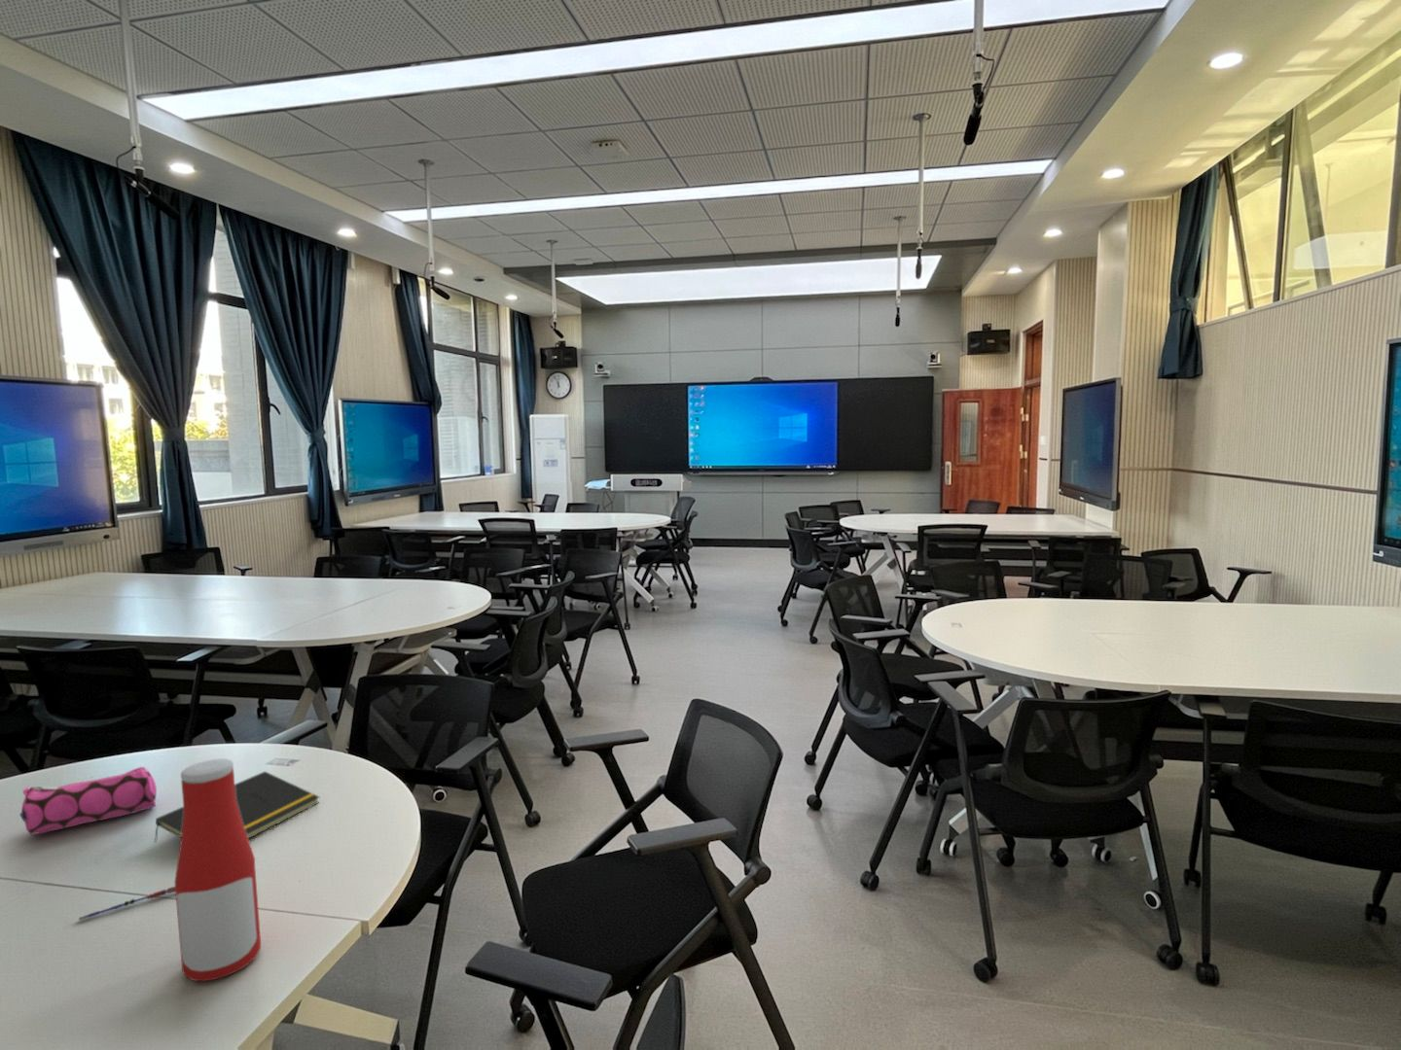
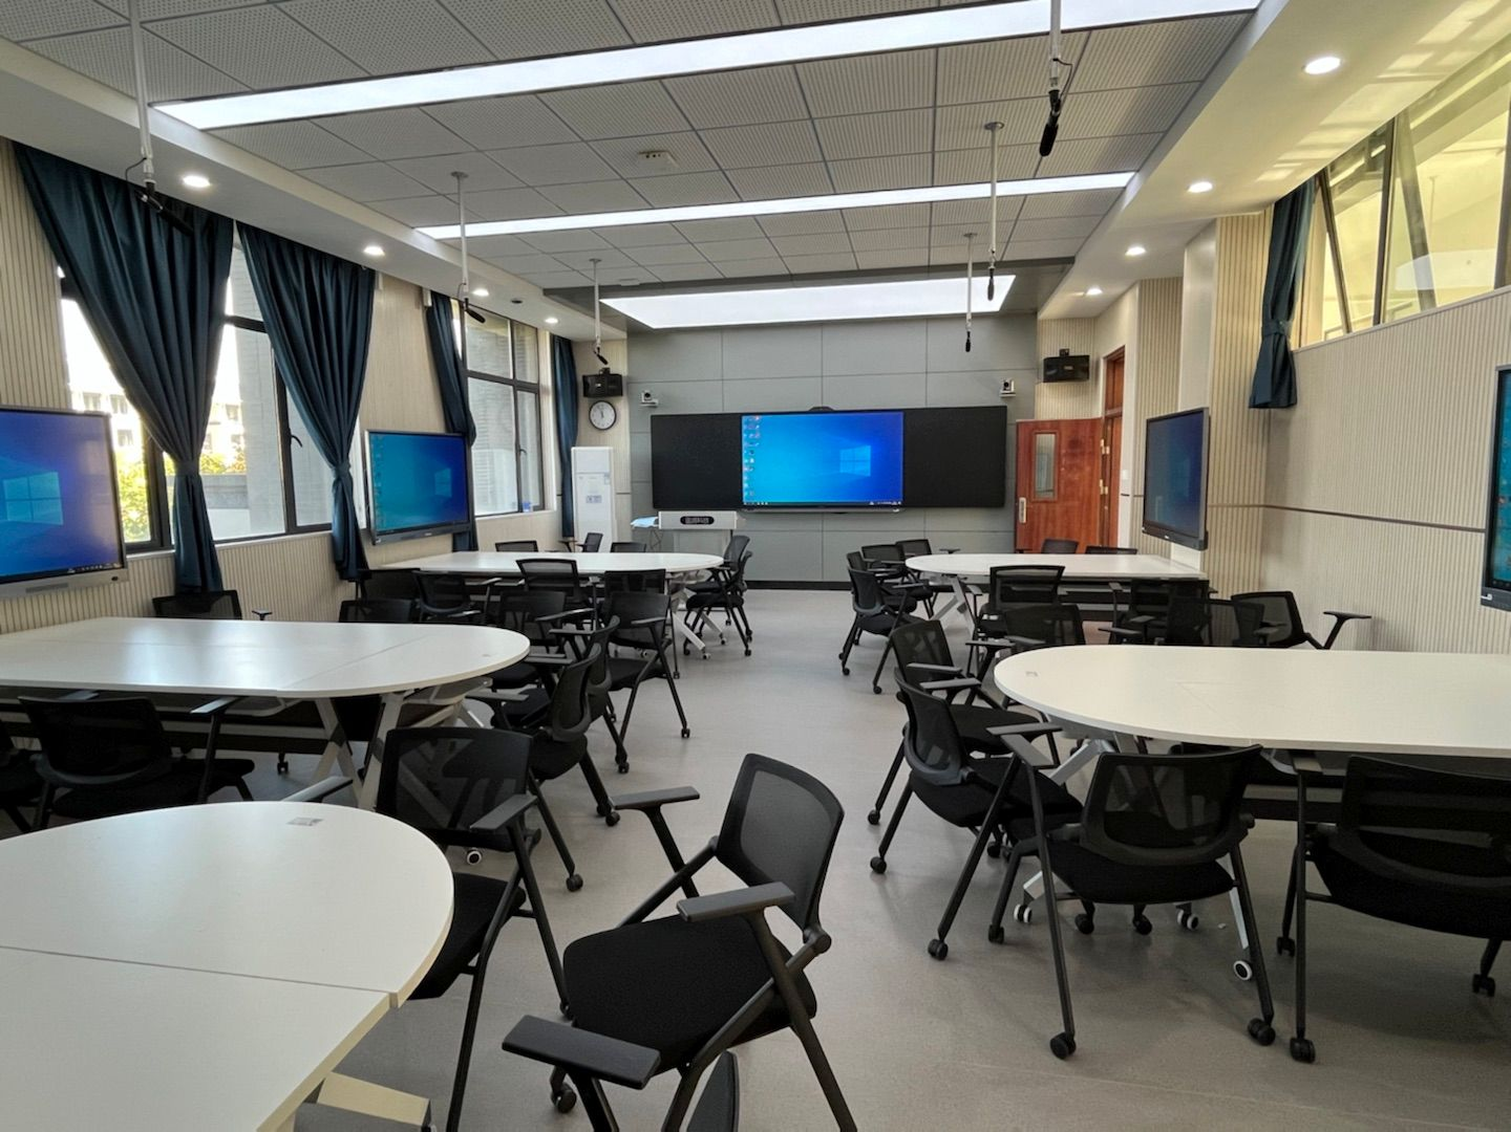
- pen (132, 901)
- notepad (242, 810)
- pencil case (92, 797)
- bottle (215, 865)
